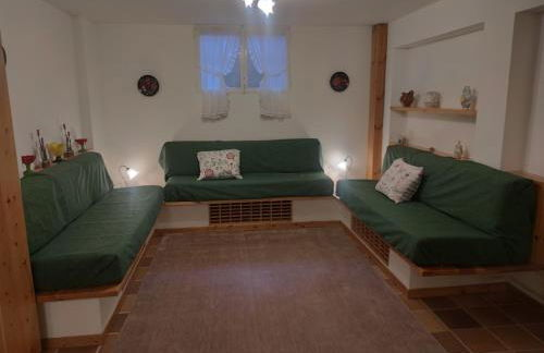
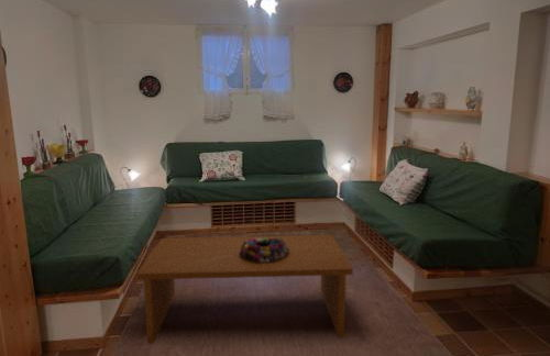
+ coffee table (248, 276)
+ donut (263, 246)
